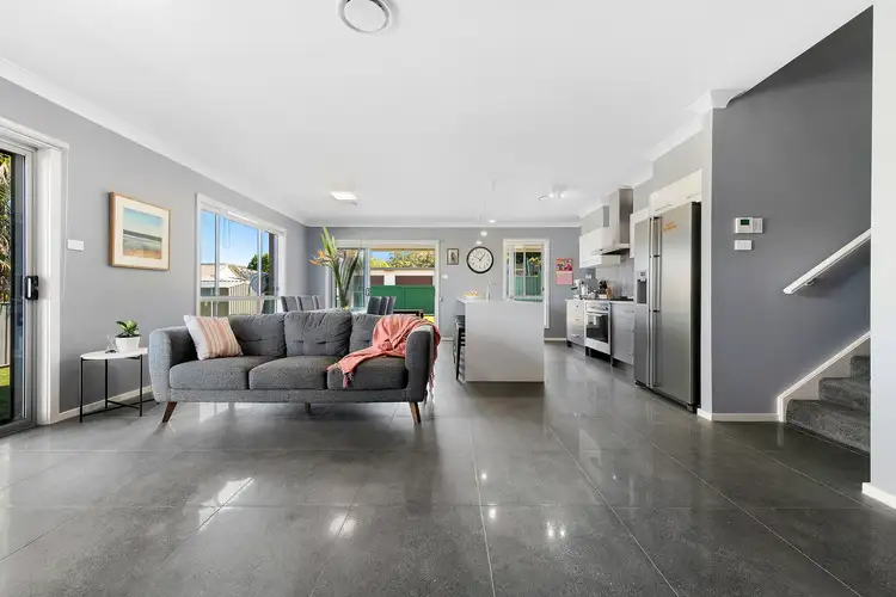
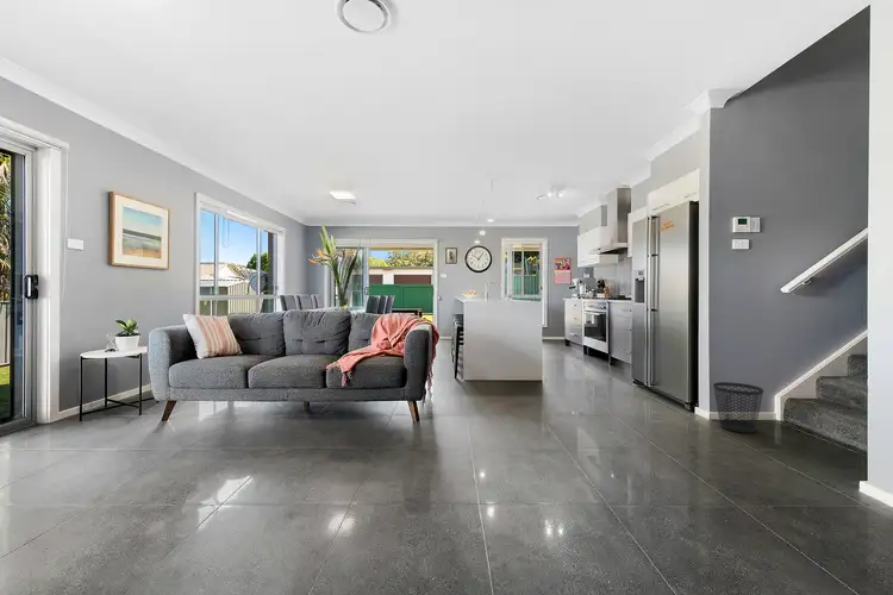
+ wastebasket (737, 407)
